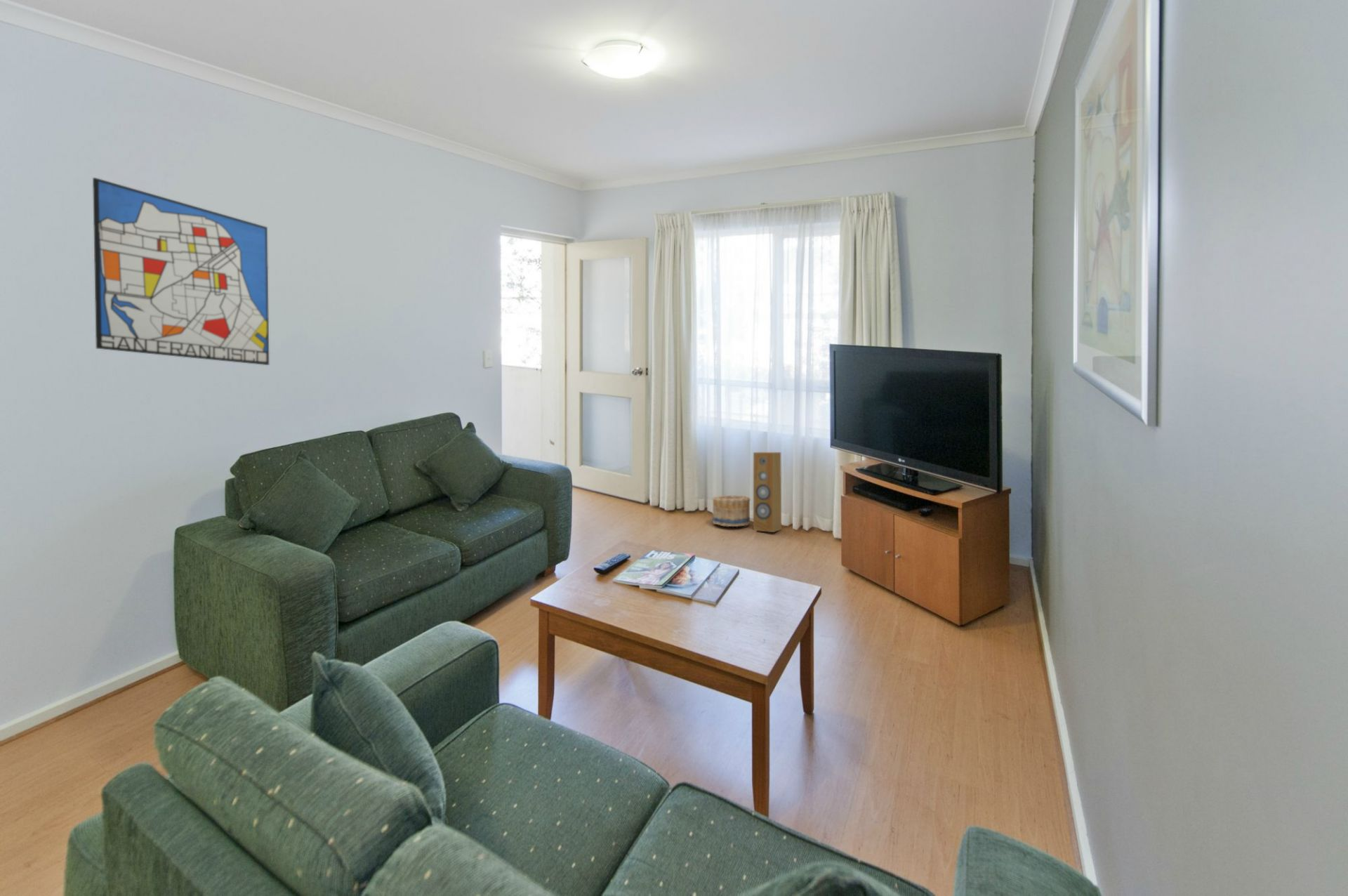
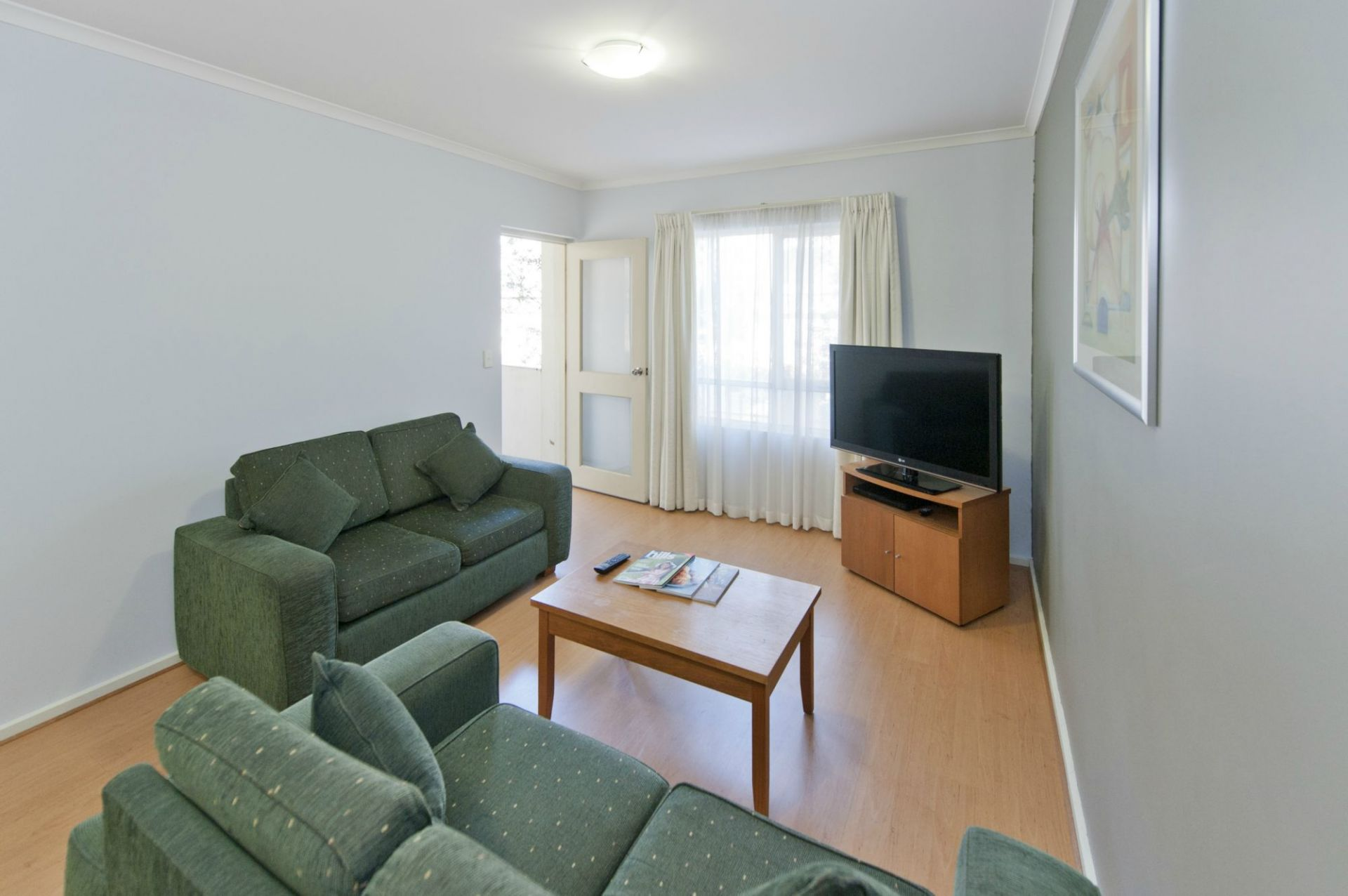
- basket (731, 510)
- speaker (767, 491)
- wall art (190, 281)
